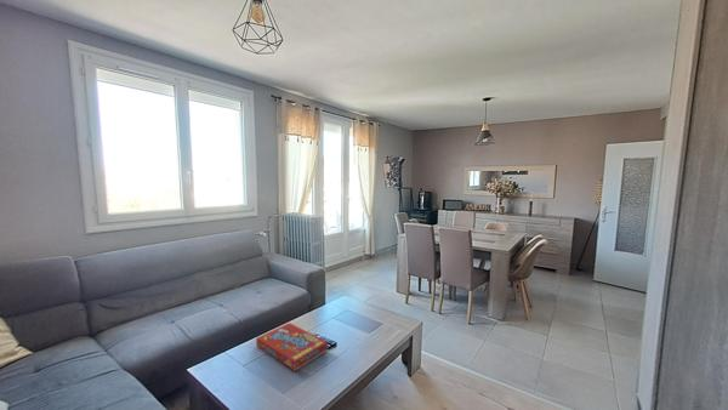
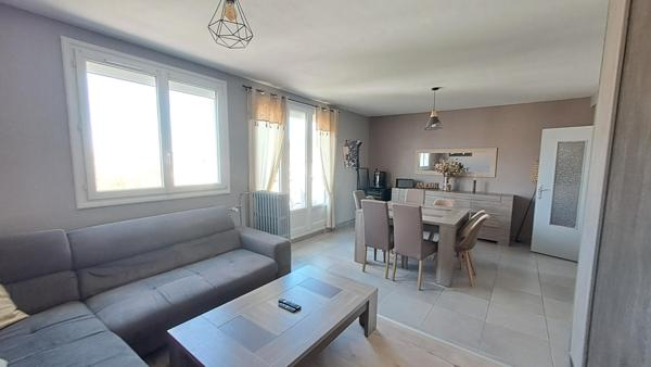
- snack box (291, 343)
